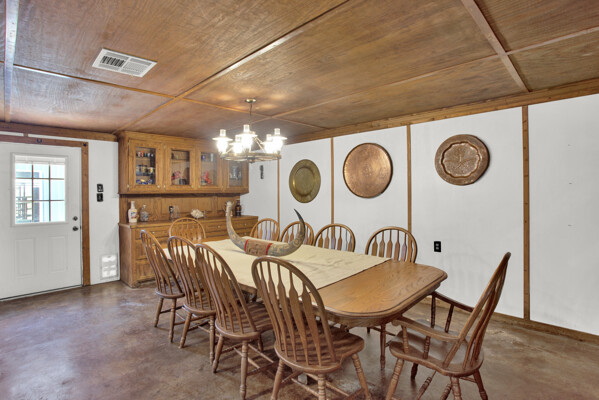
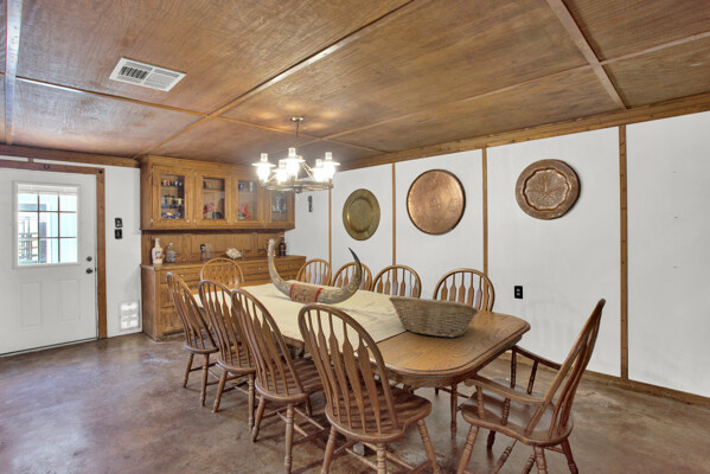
+ fruit basket (431, 312)
